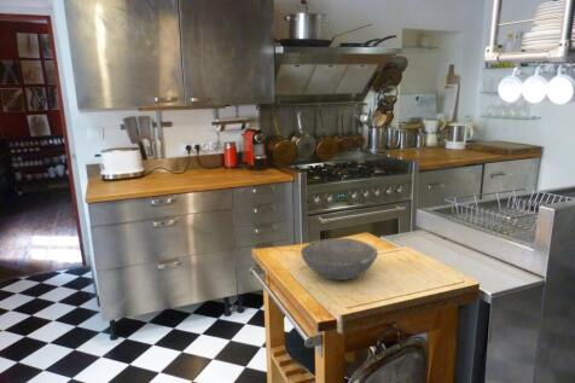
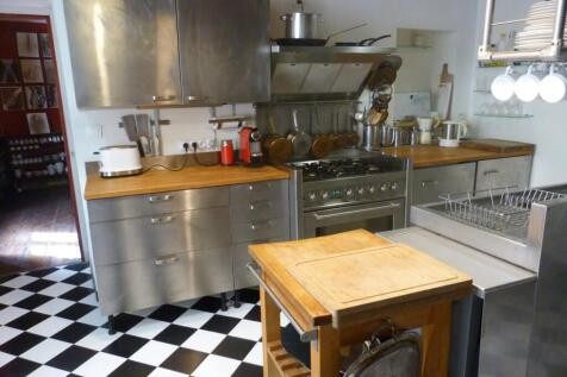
- bowl (338, 262)
